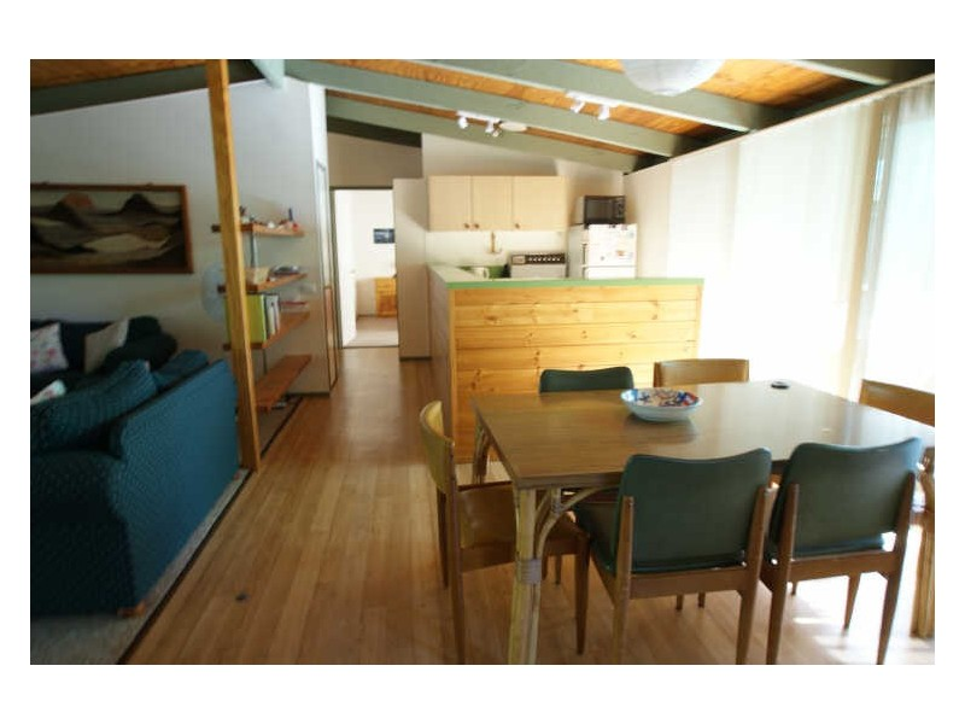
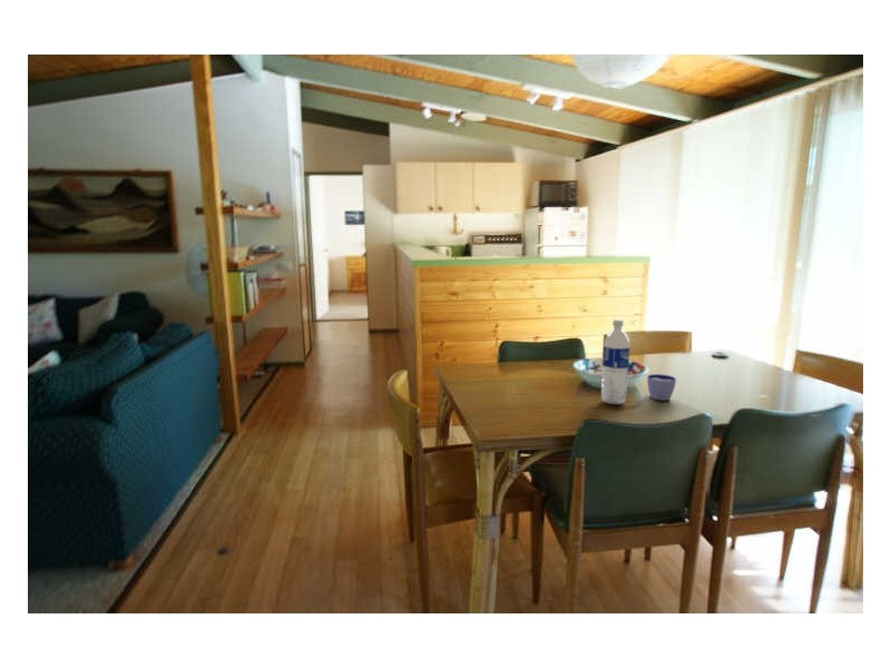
+ cup (658, 386)
+ water bottle (615, 361)
